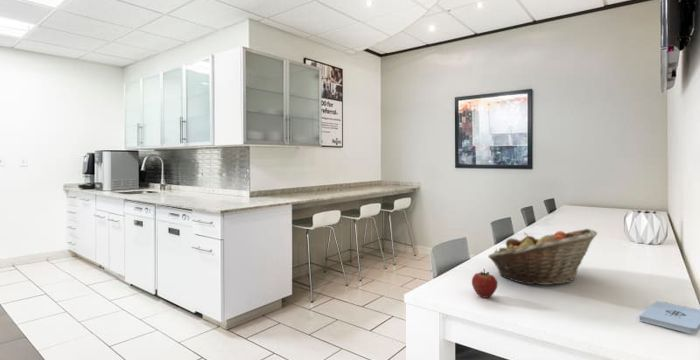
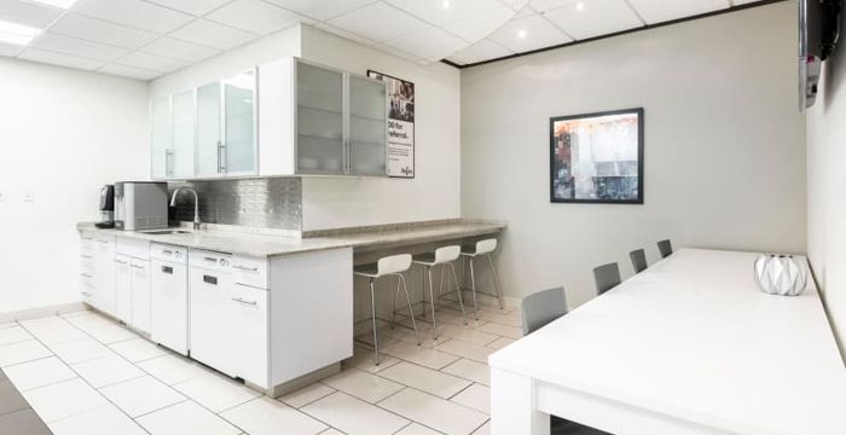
- fruit basket (541, 252)
- notepad (674, 316)
- apple (484, 282)
